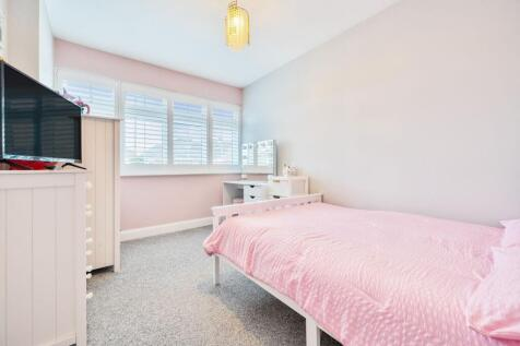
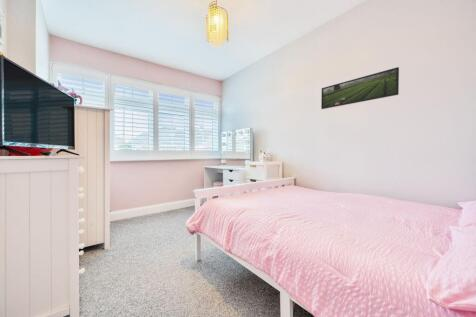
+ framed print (354, 91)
